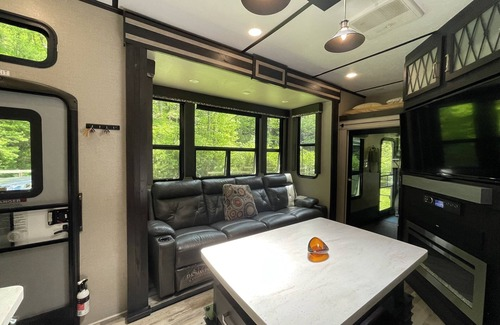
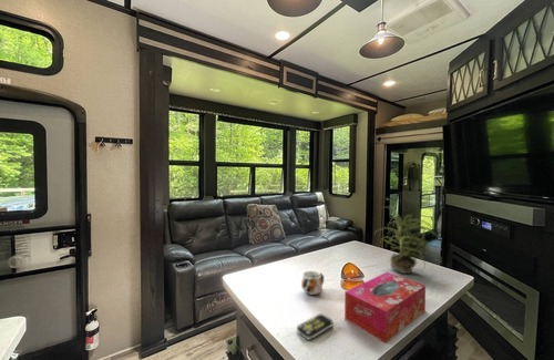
+ potted plant (403, 237)
+ remote control (315, 326)
+ tissue box (386, 301)
+ mug (314, 280)
